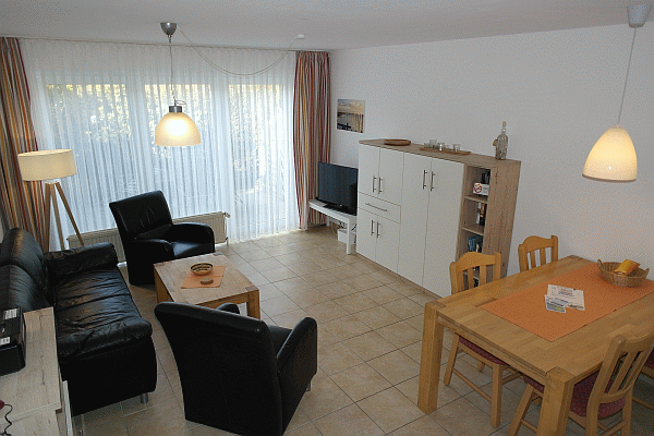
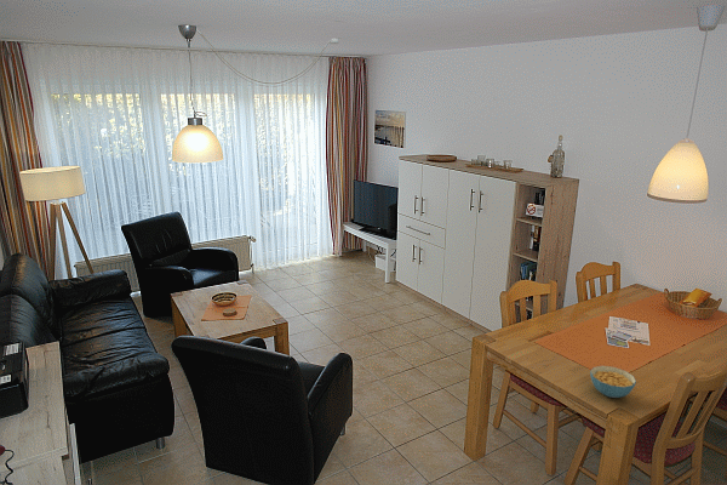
+ cereal bowl (611, 384)
